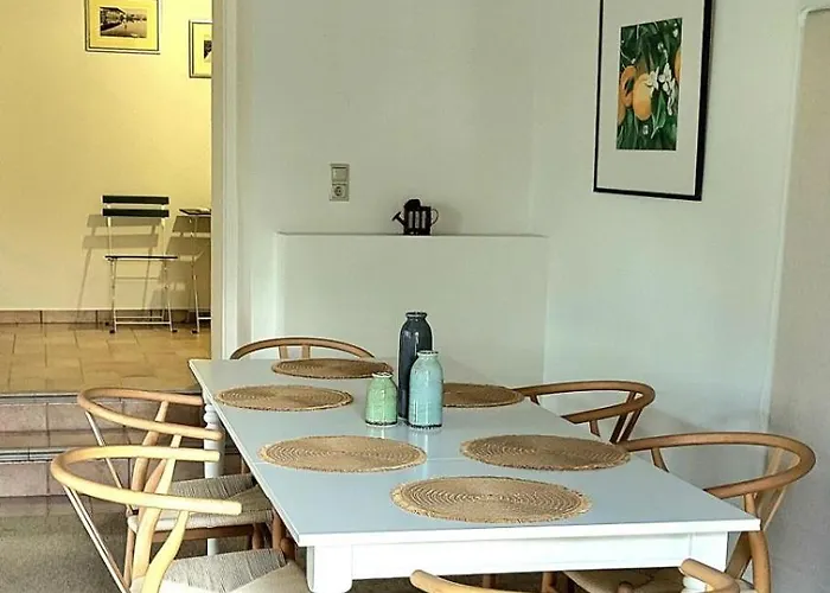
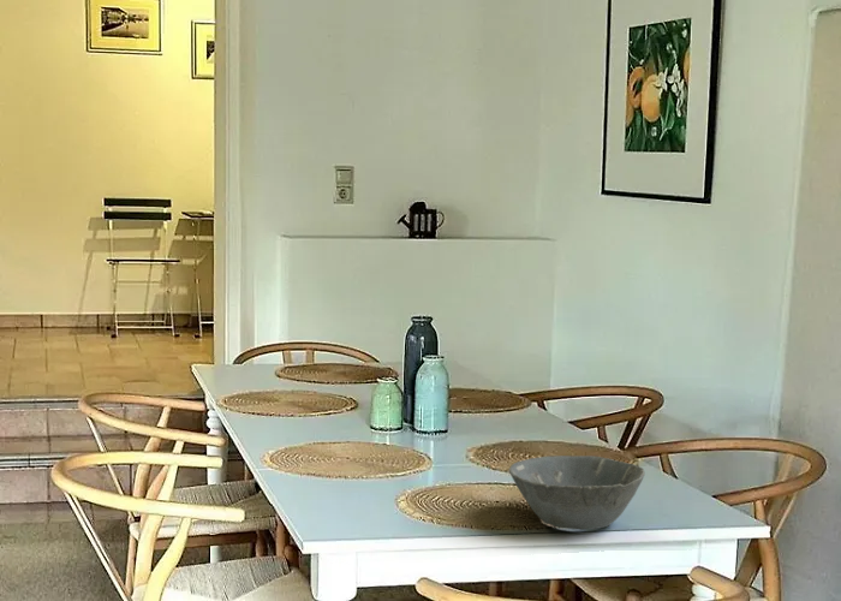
+ bowl (574, 493)
